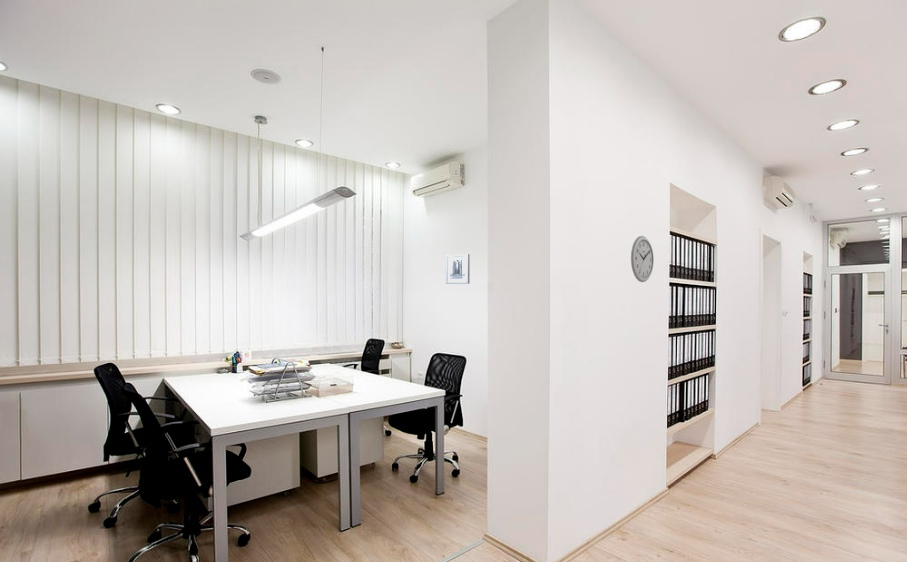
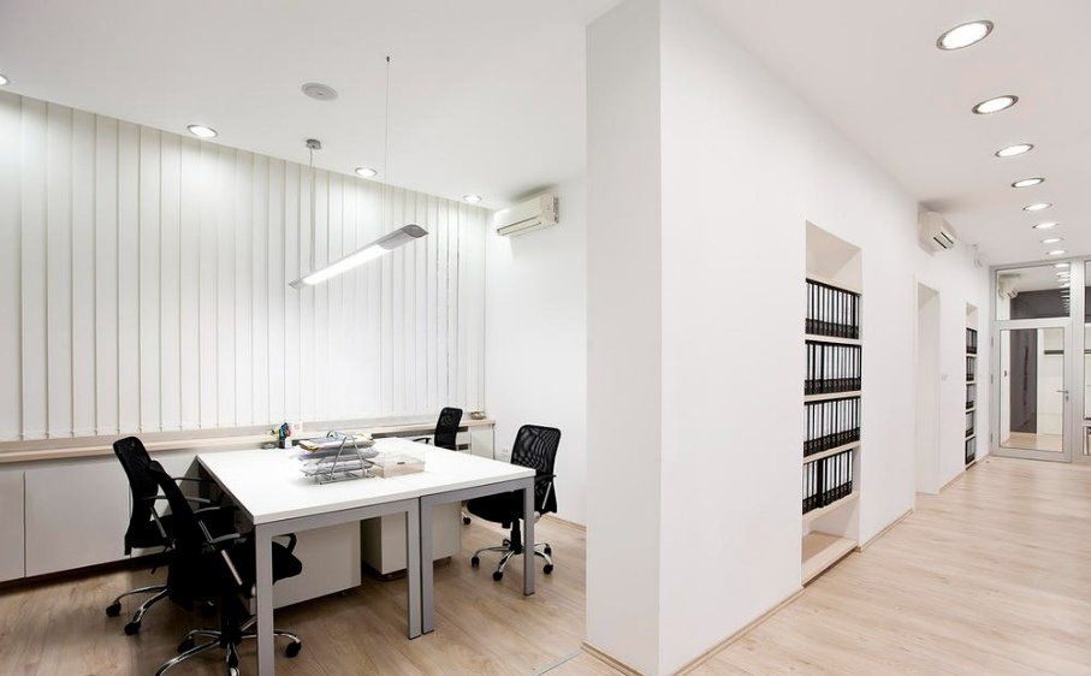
- wall clock (643, 259)
- wall art (457, 269)
